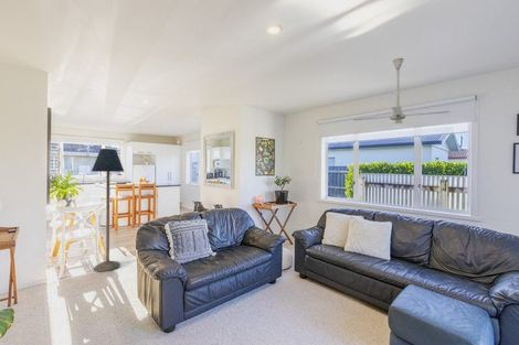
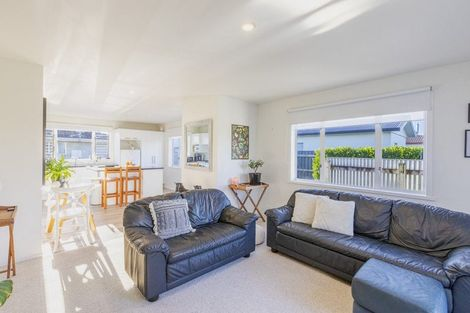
- ceiling fan (398, 89)
- floor lamp (107, 207)
